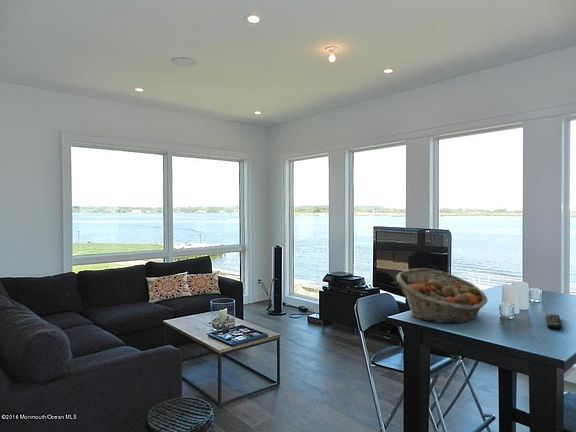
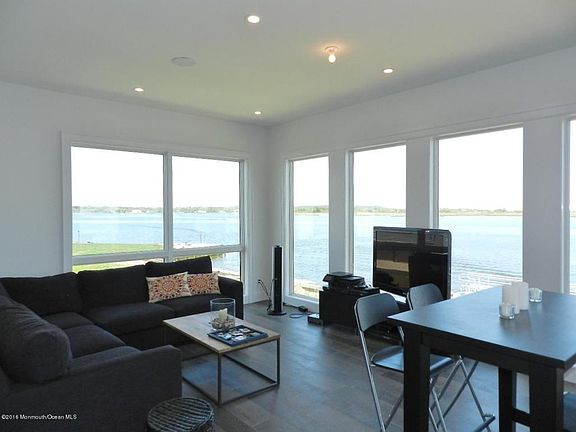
- fruit basket (440, 293)
- remote control (553, 321)
